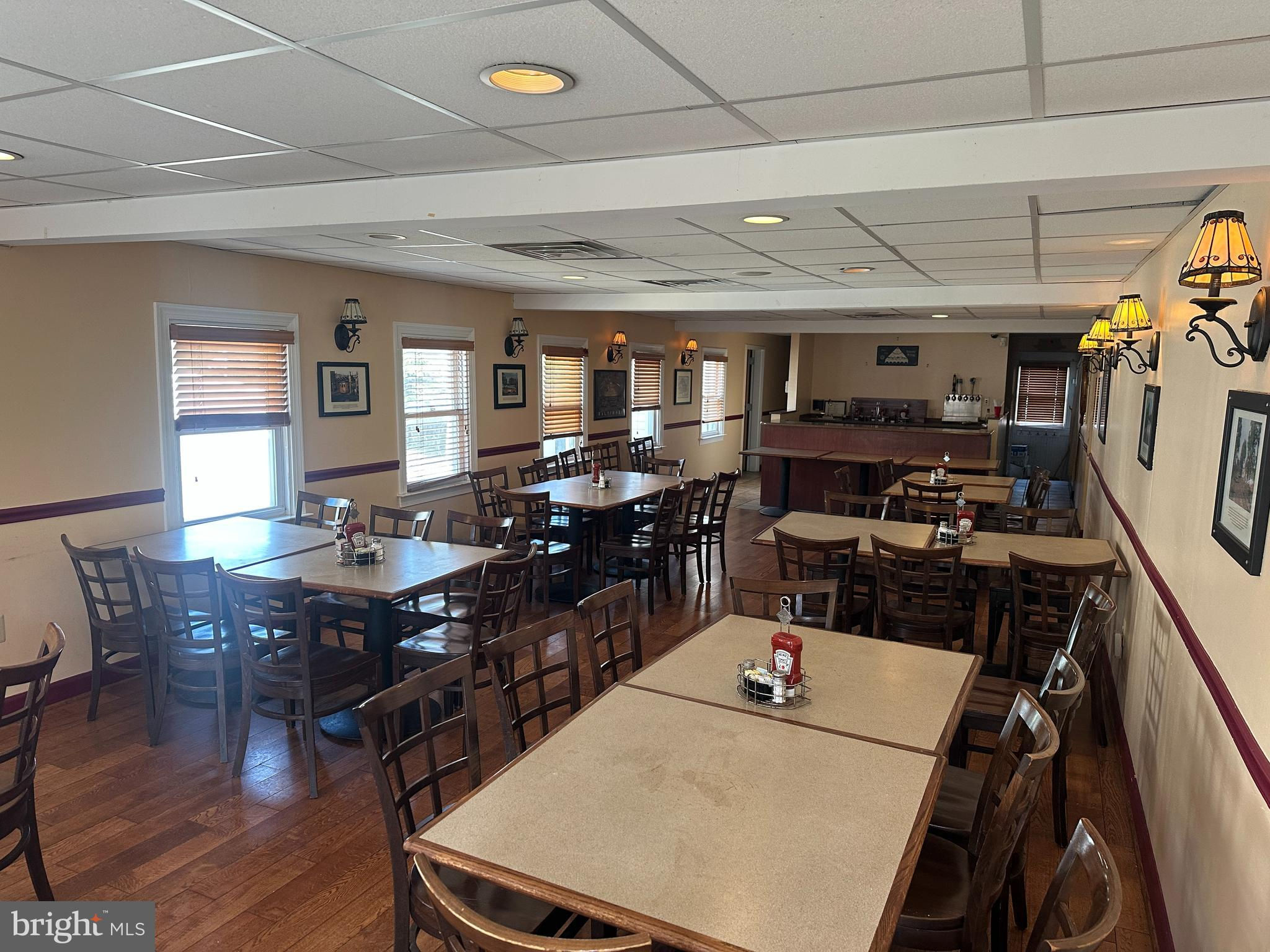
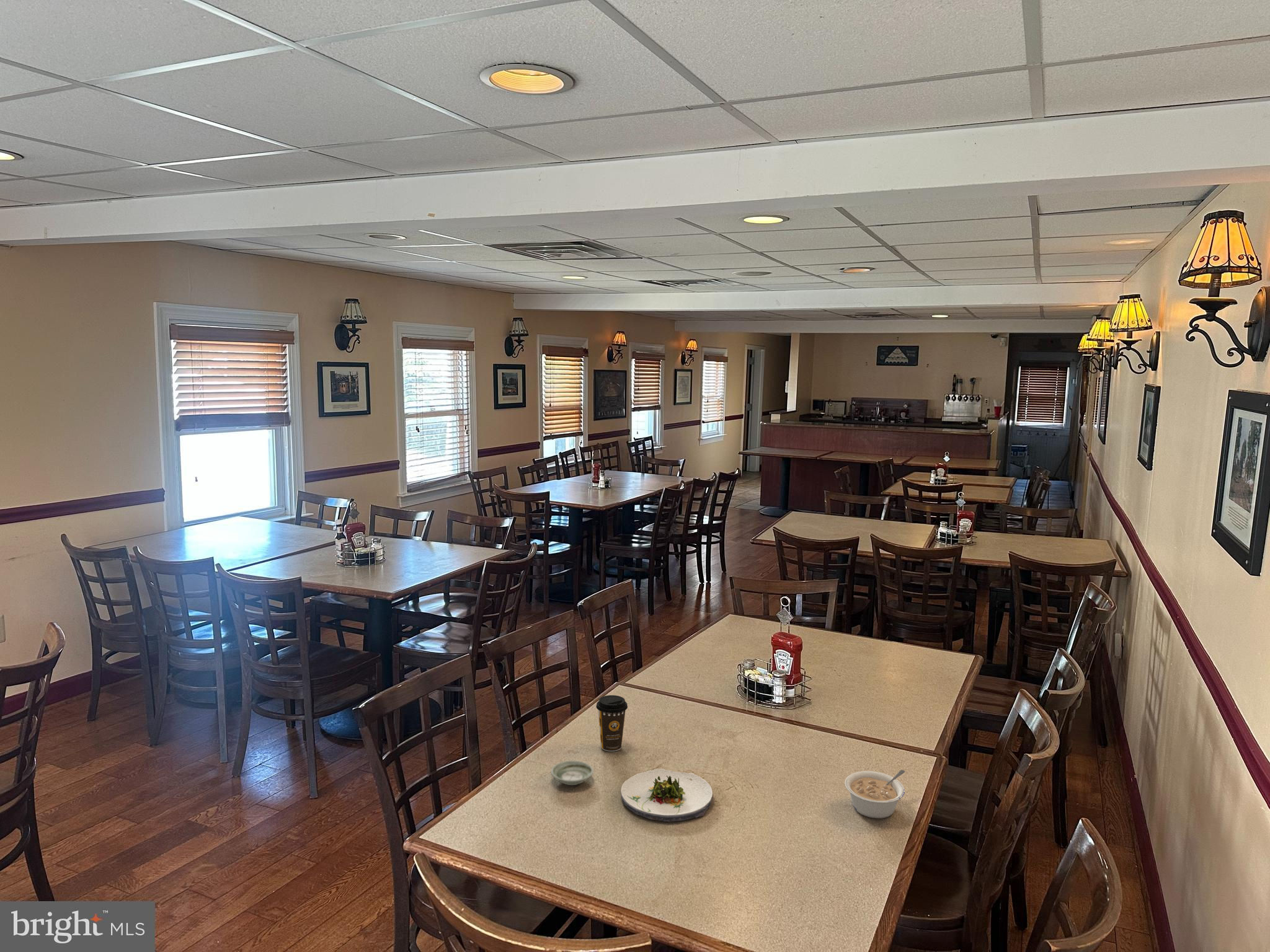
+ salad plate (666, 788)
+ coffee cup (611, 723)
+ legume (874, 793)
+ saucer (572, 775)
